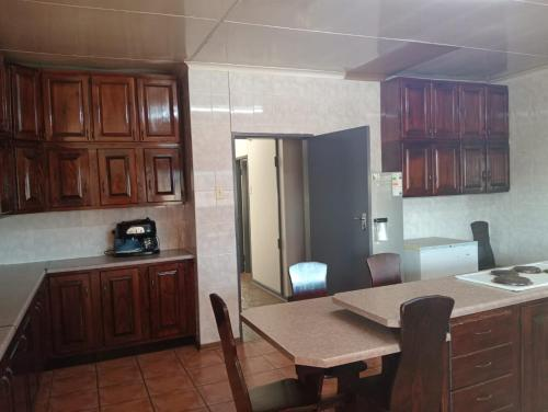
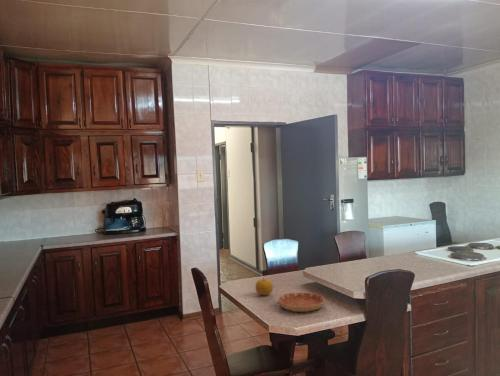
+ fruit (264, 285)
+ saucer (301, 302)
